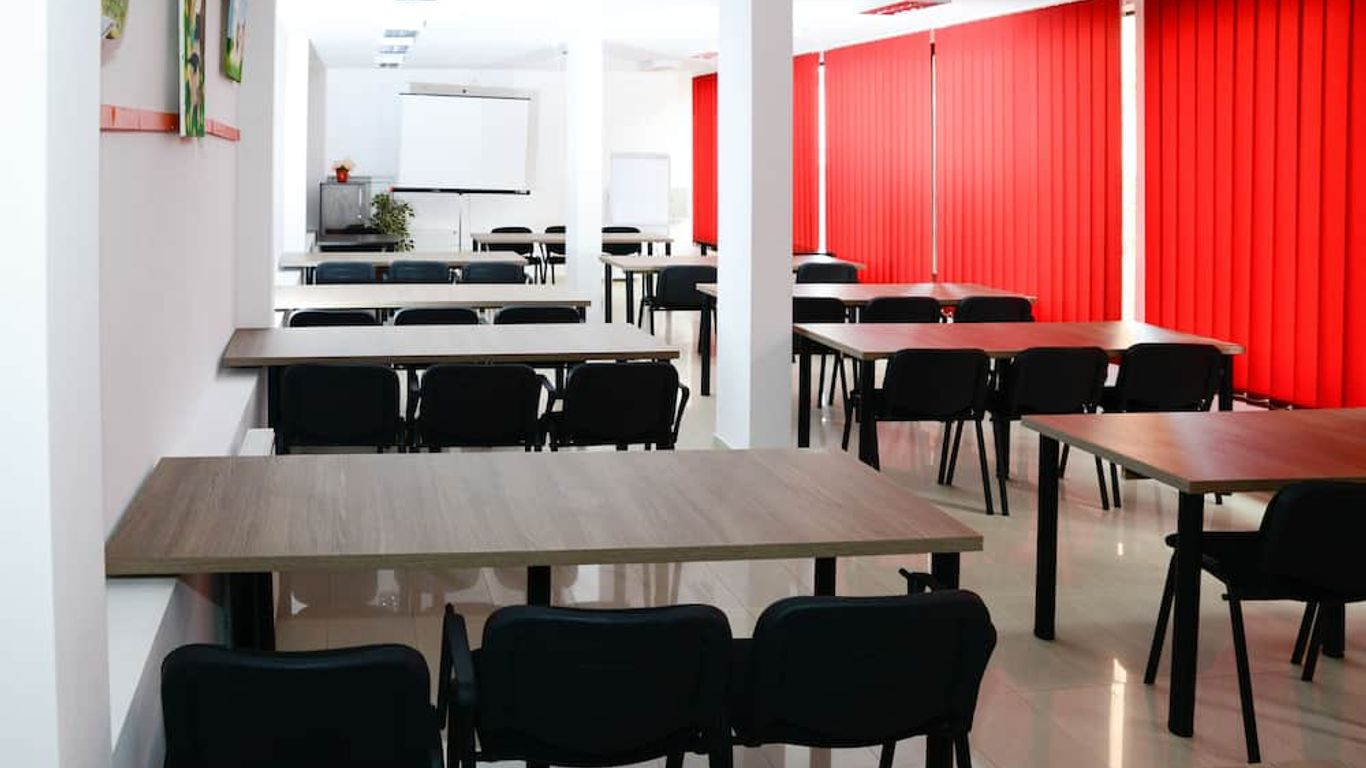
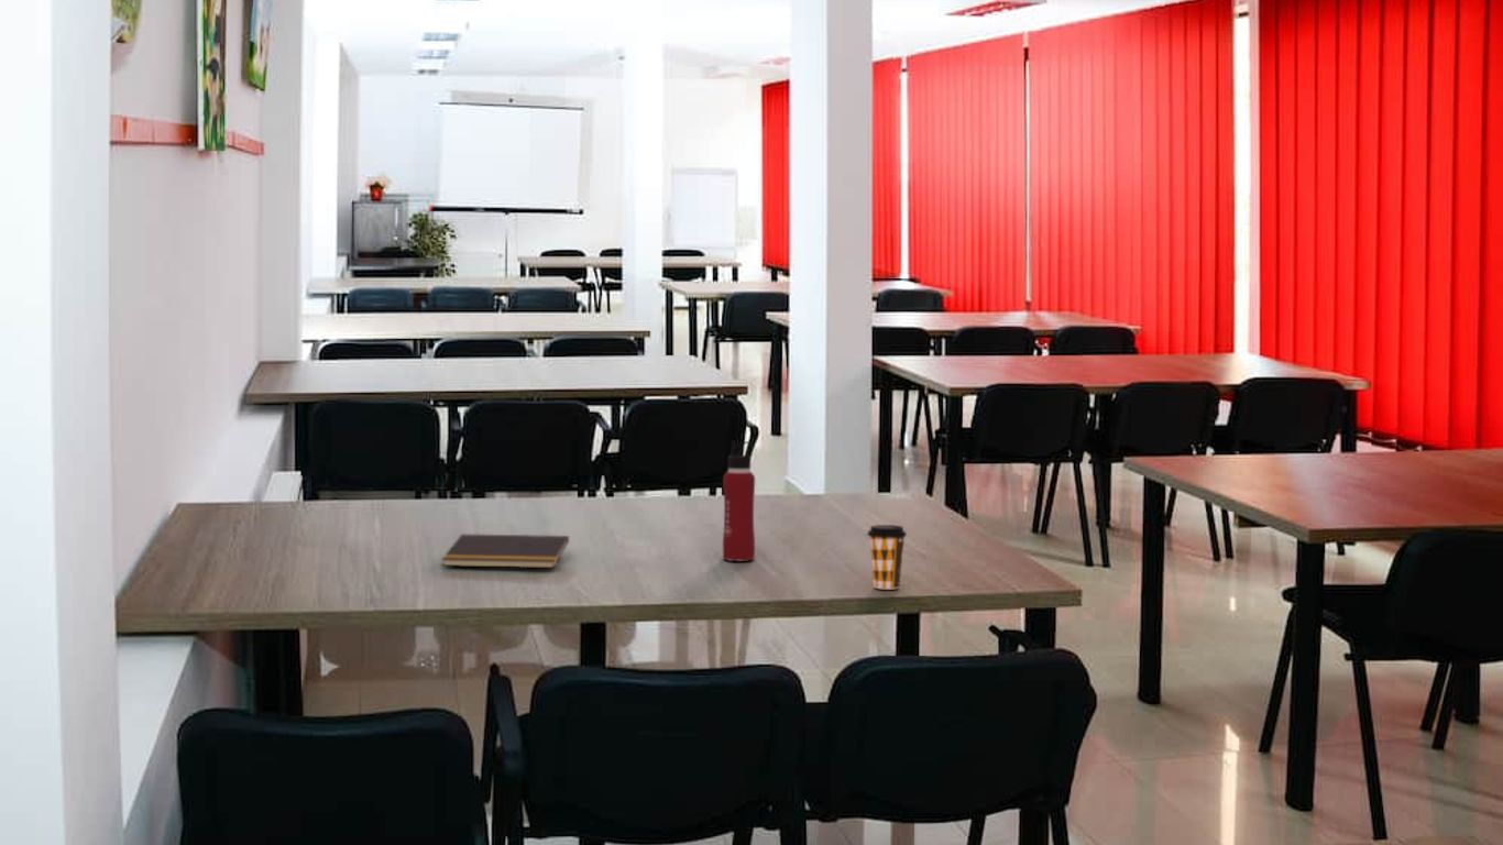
+ water bottle (738, 500)
+ notepad (506, 550)
+ coffee cup (886, 557)
